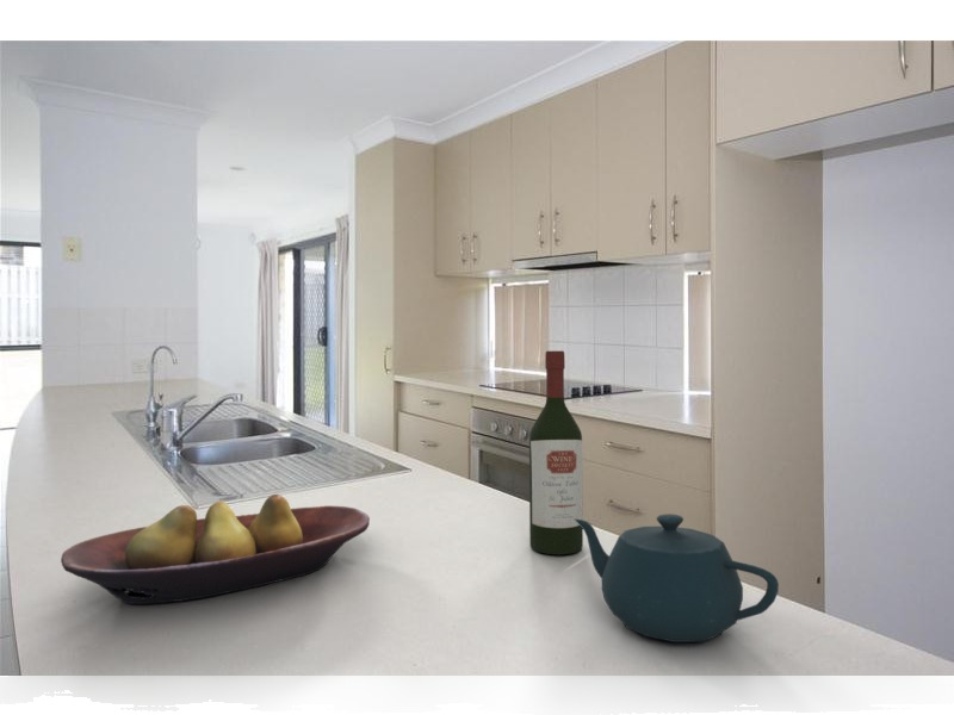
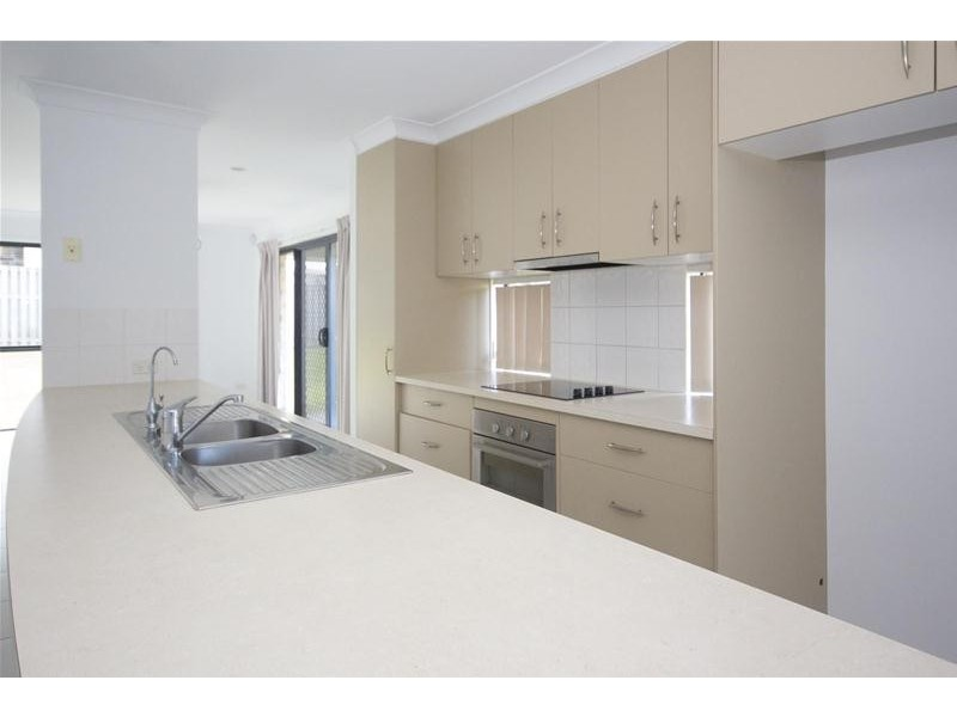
- teapot (664, 567)
- wine bottle (555, 448)
- fruit bowl (231, 537)
